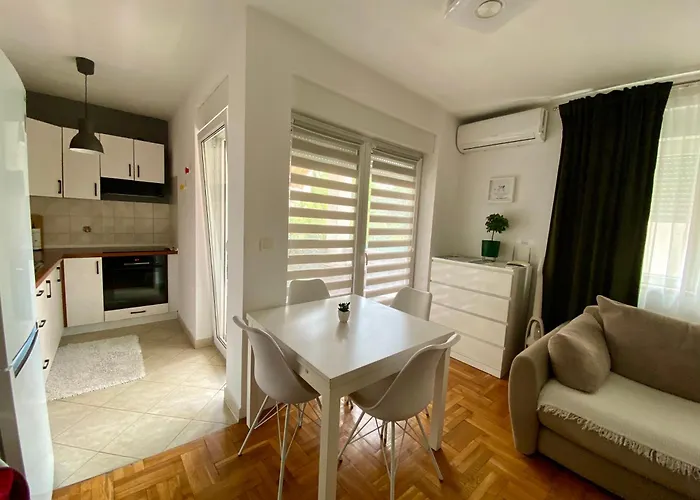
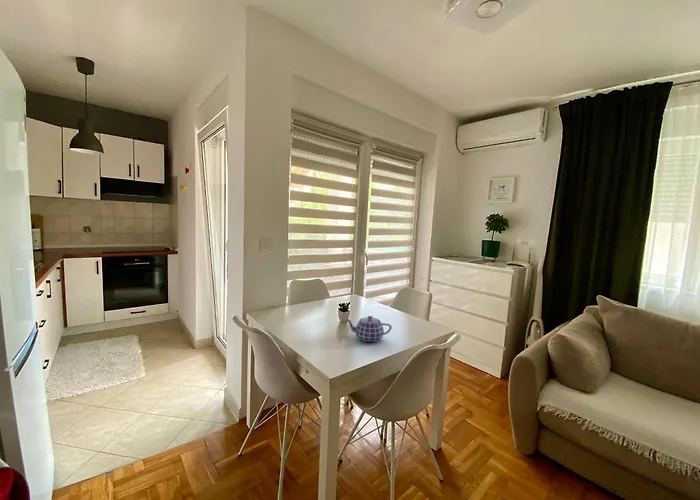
+ teapot (368, 327)
